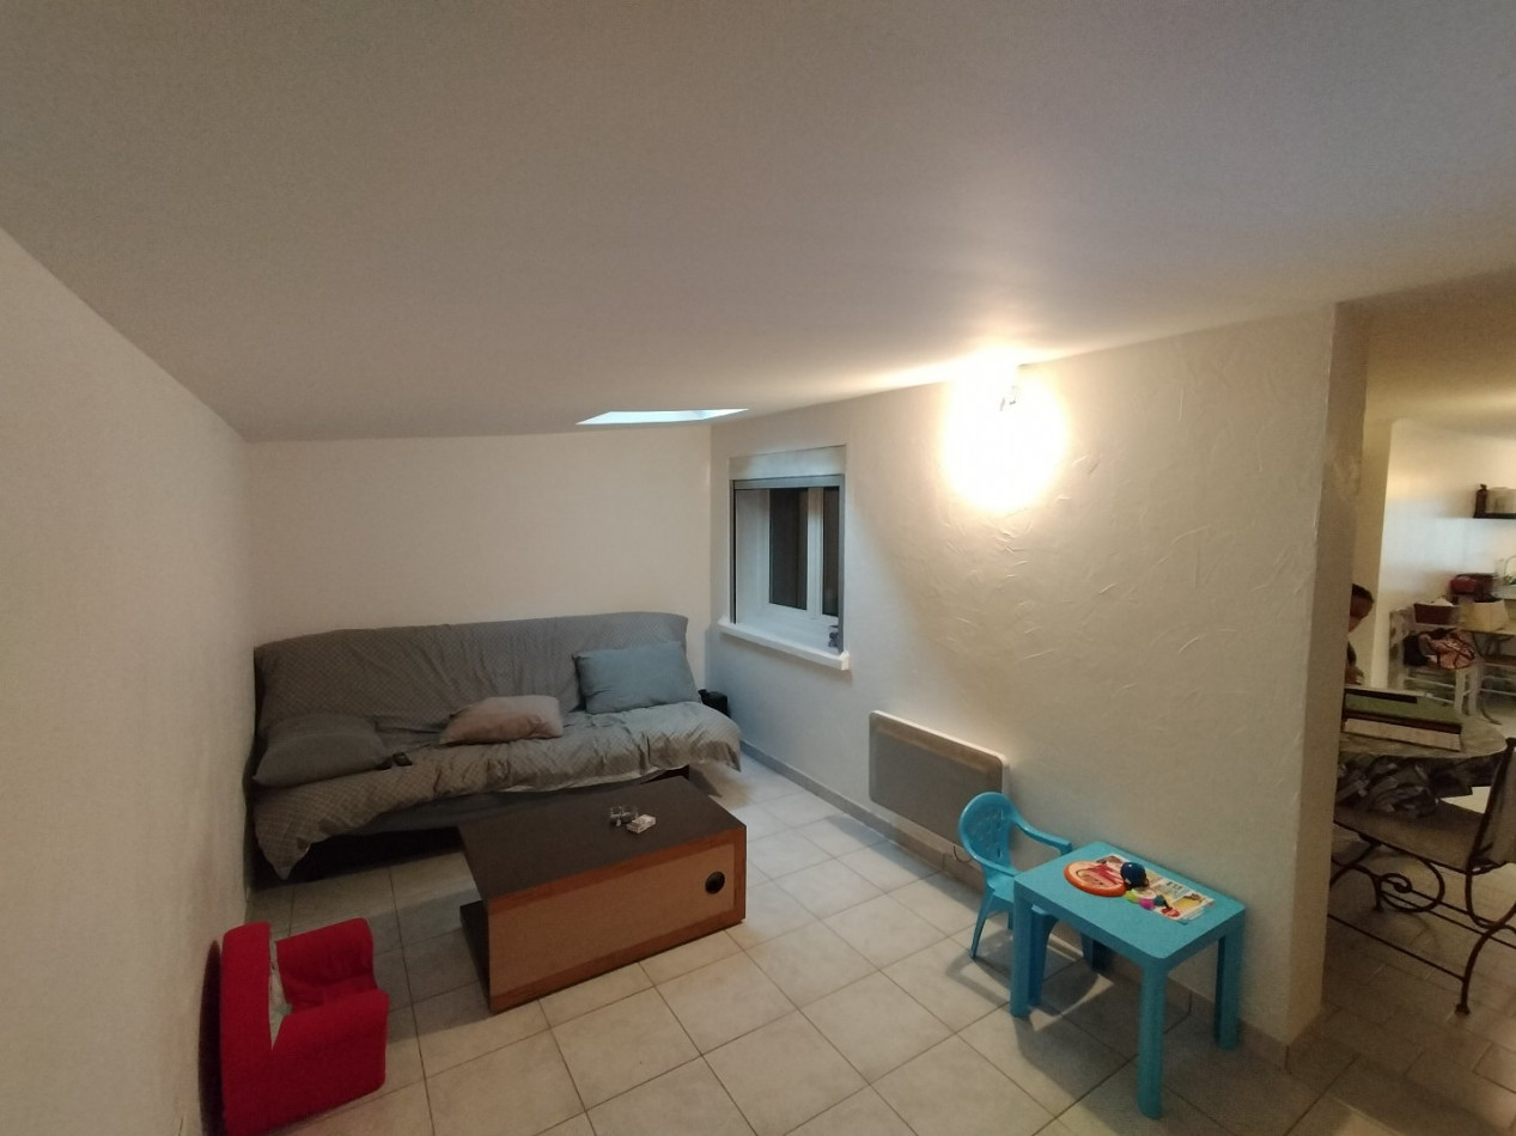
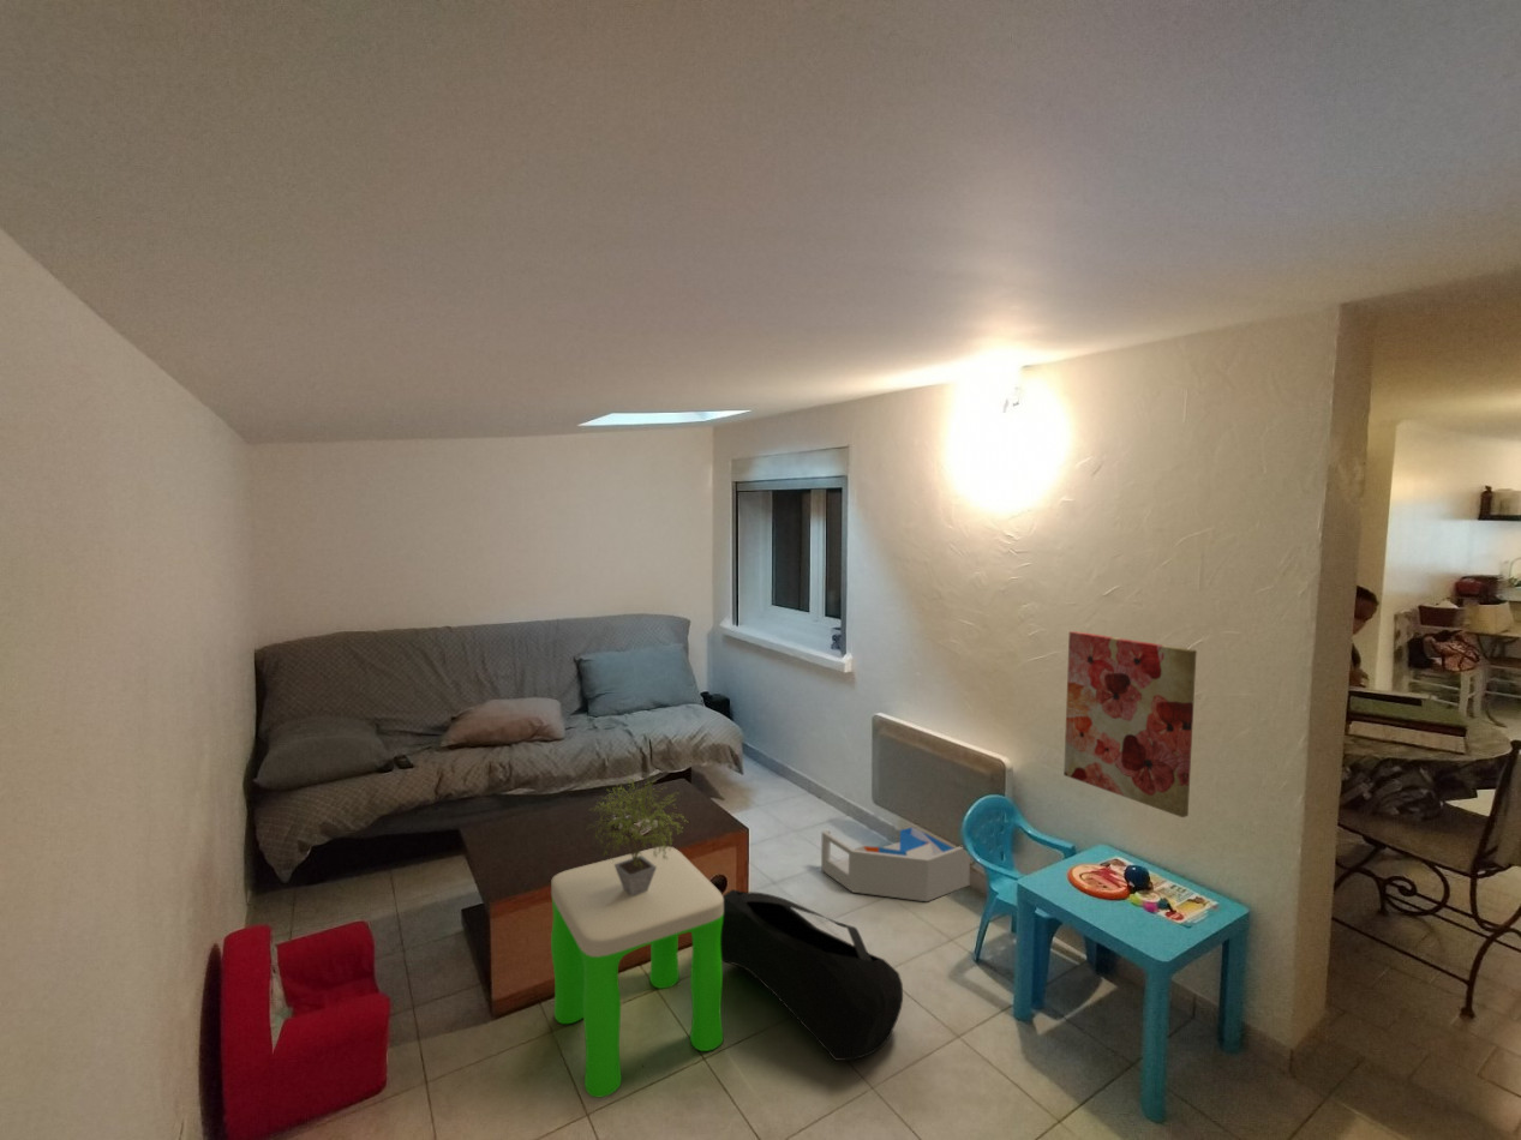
+ bag (800, 953)
+ stool (631, 950)
+ potted plant (636, 828)
+ storage bin (893, 857)
+ wall art (1124, 718)
